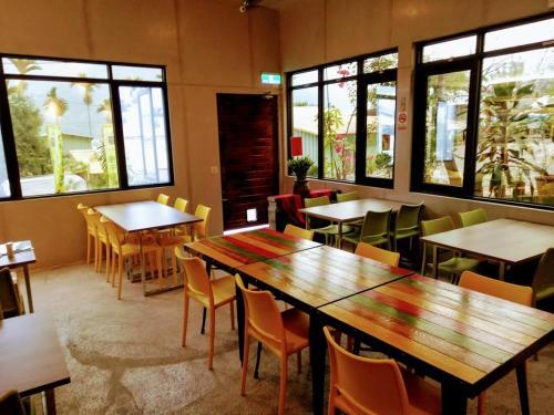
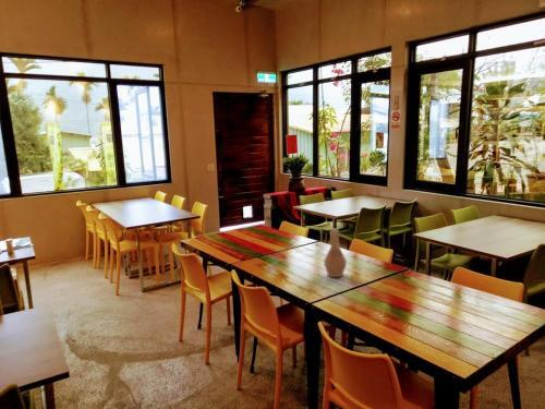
+ vase (335, 252)
